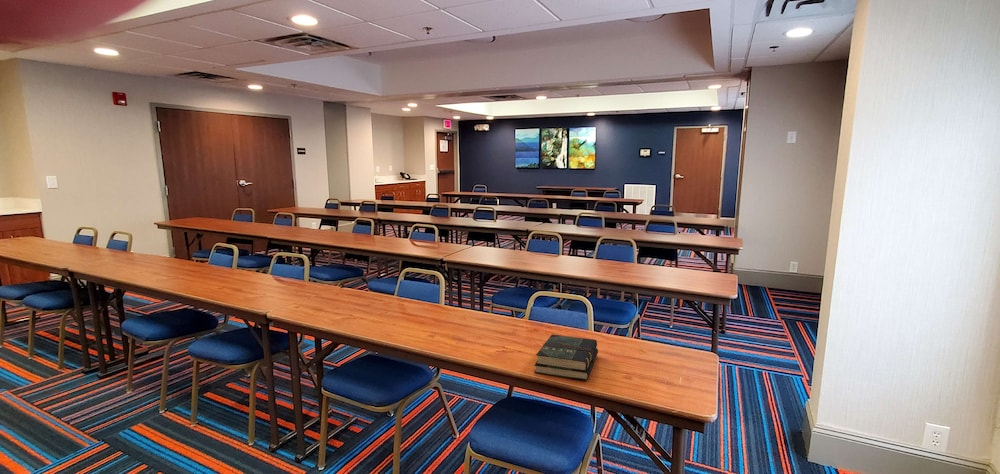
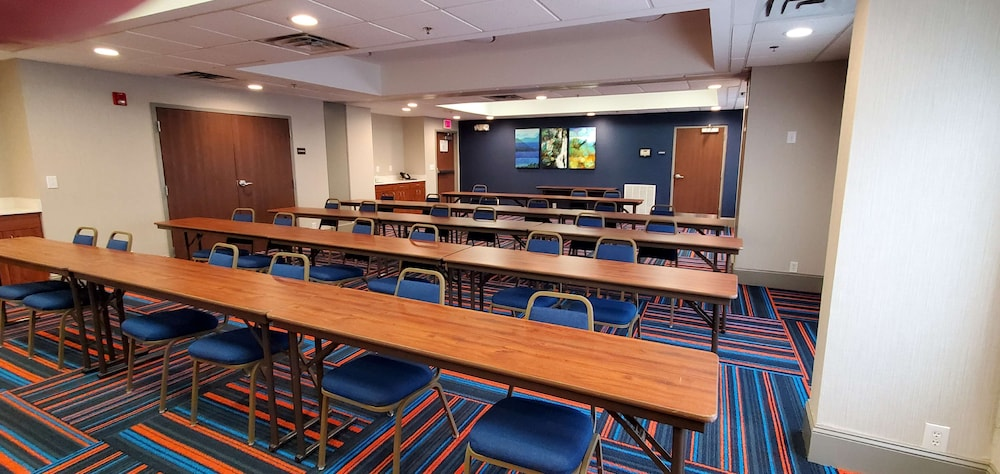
- book (567, 355)
